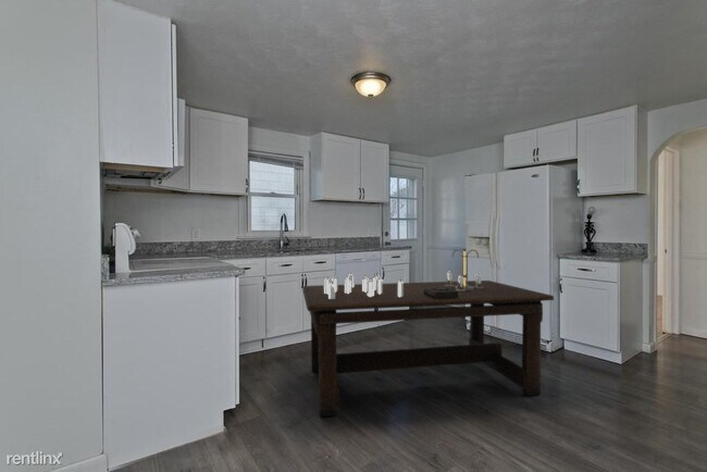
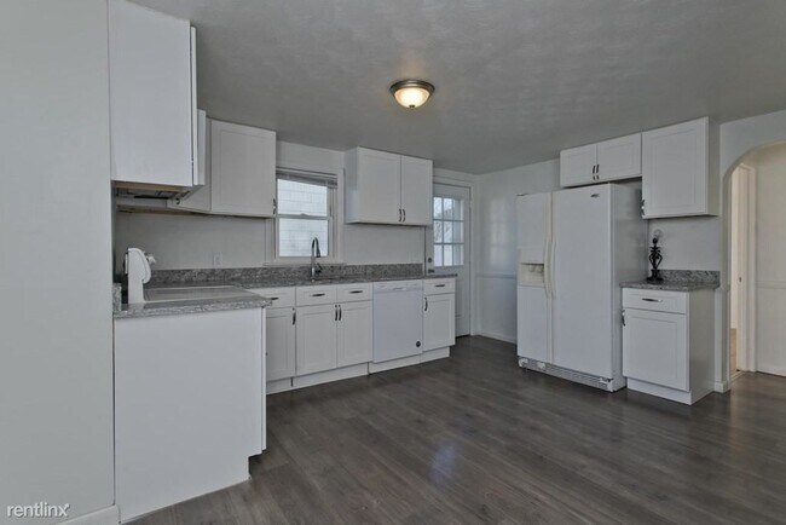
- dining table (417, 314)
